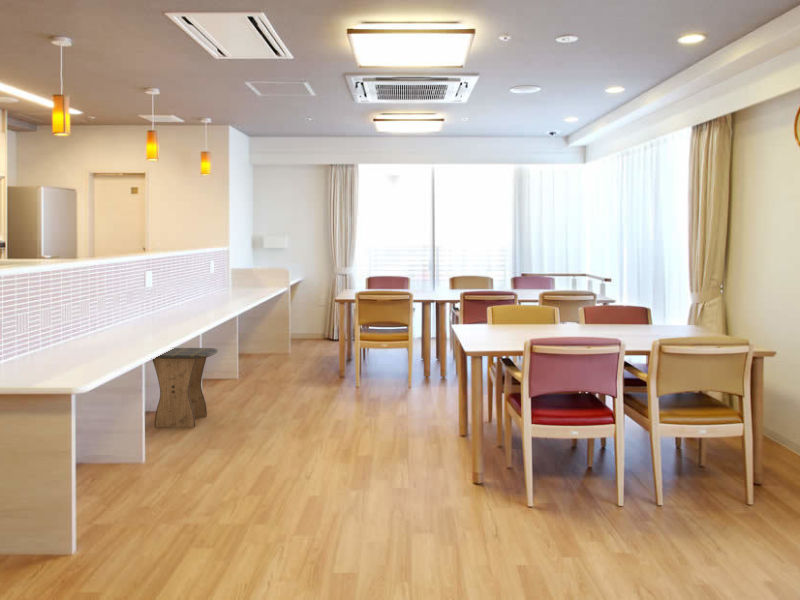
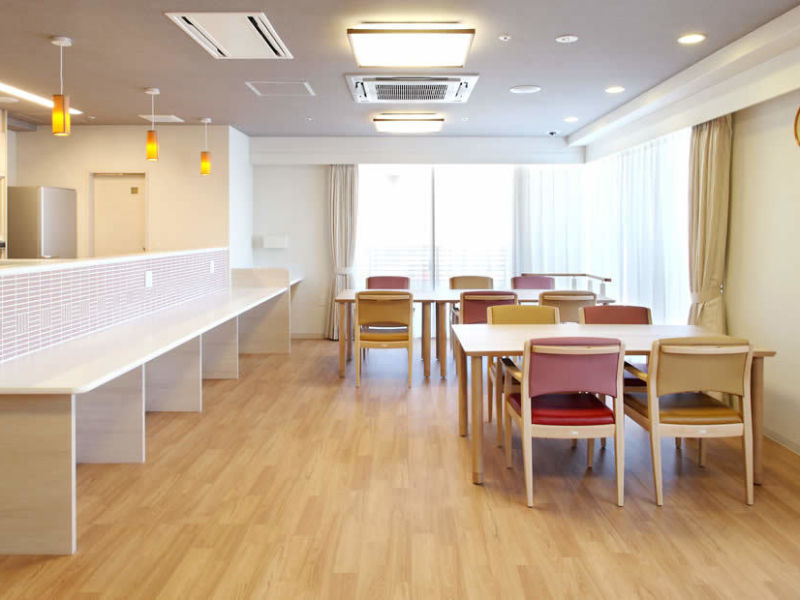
- stool (180, 386)
